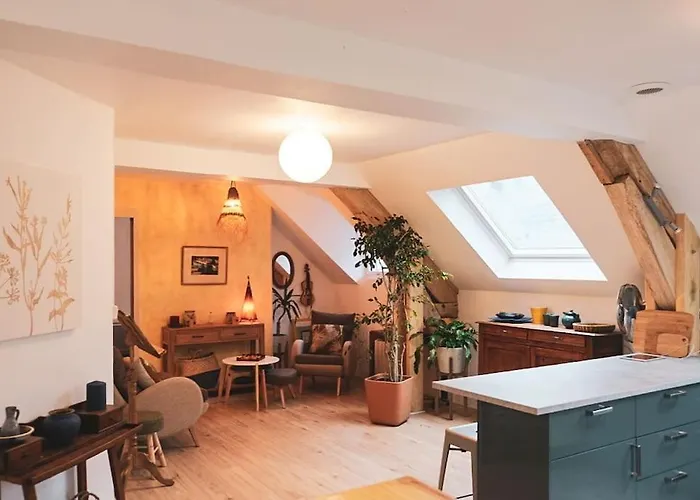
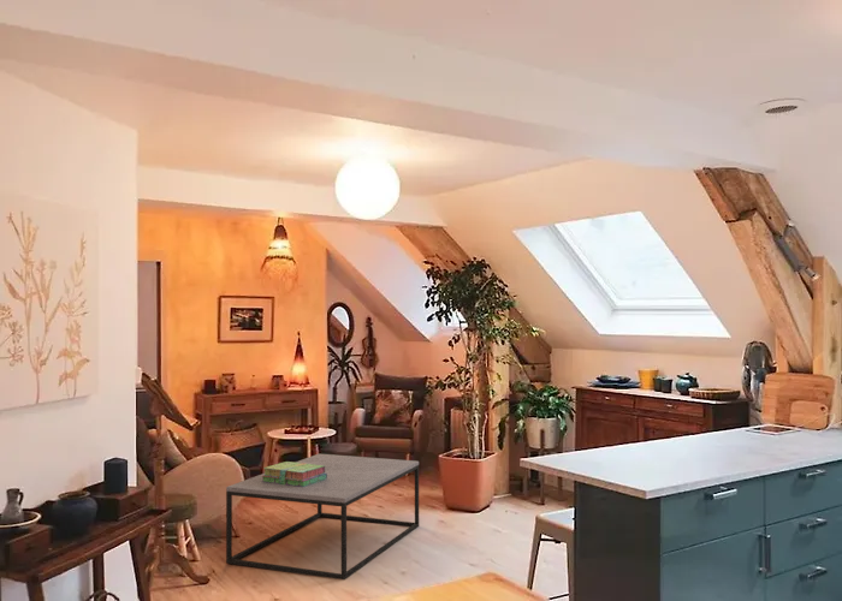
+ stack of books (293, 472)
+ coffee table (330, 505)
